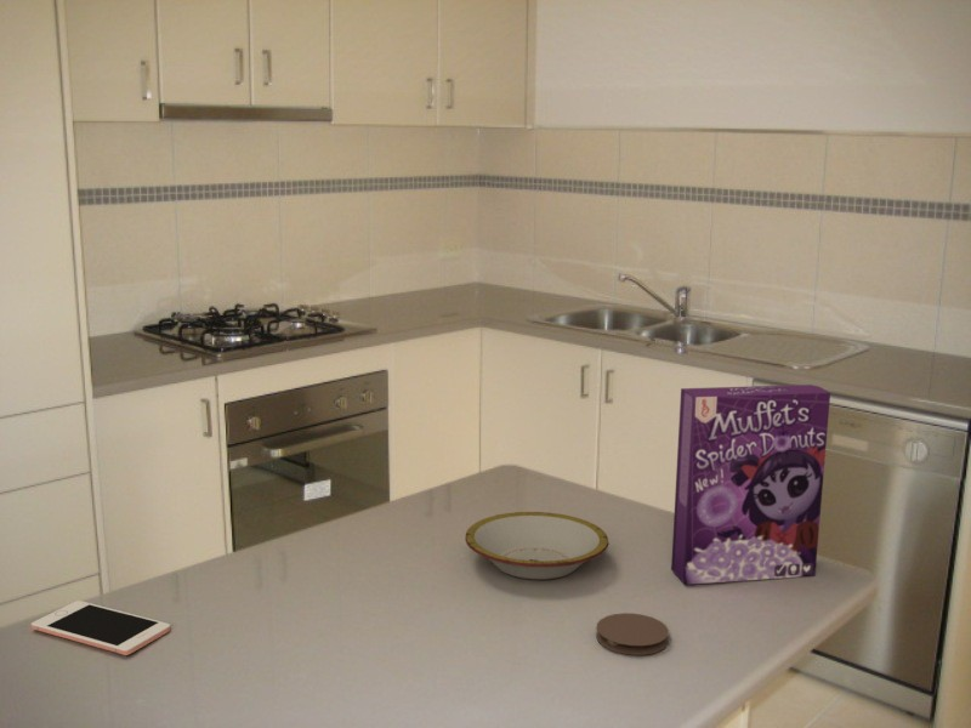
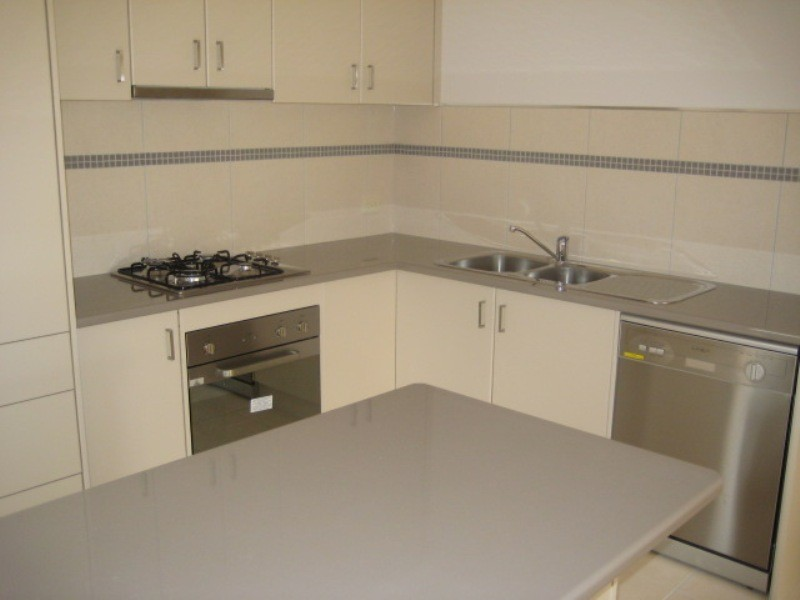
- coaster (631, 633)
- bowl (535, 550)
- cell phone (101, 626)
- cereal box (749, 482)
